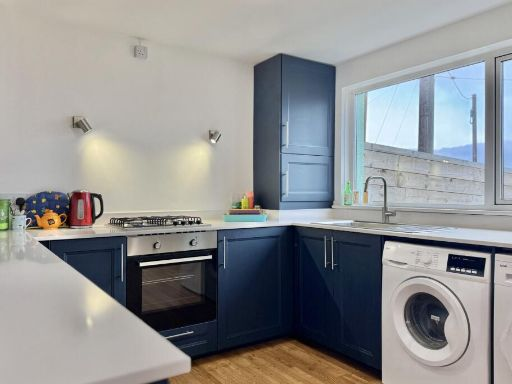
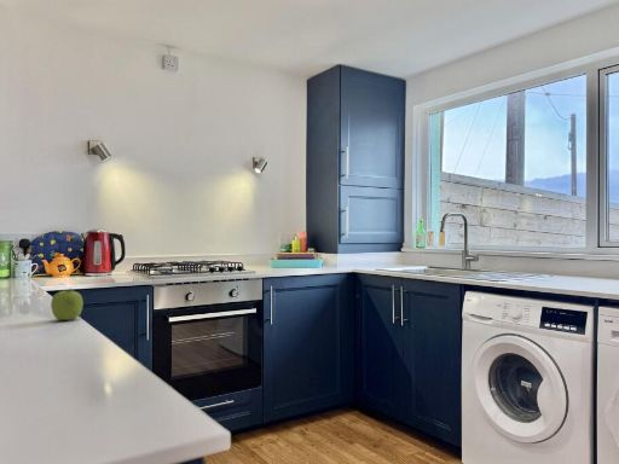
+ fruit (66, 303)
